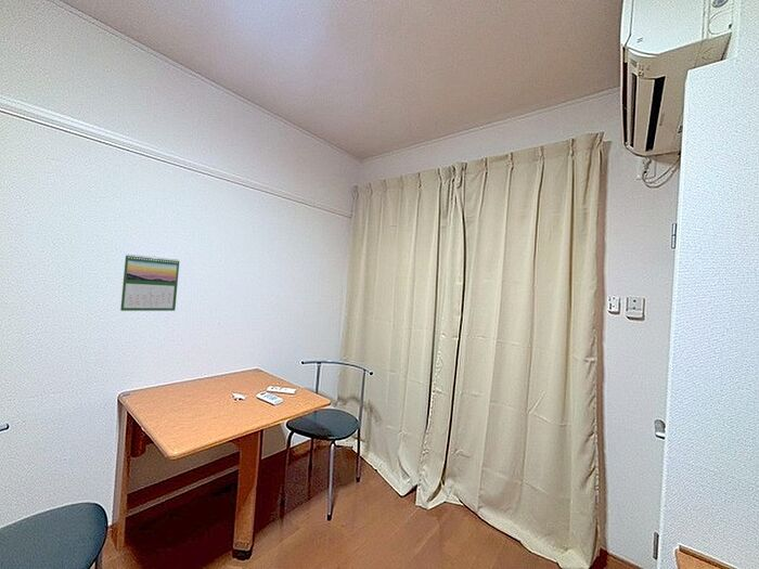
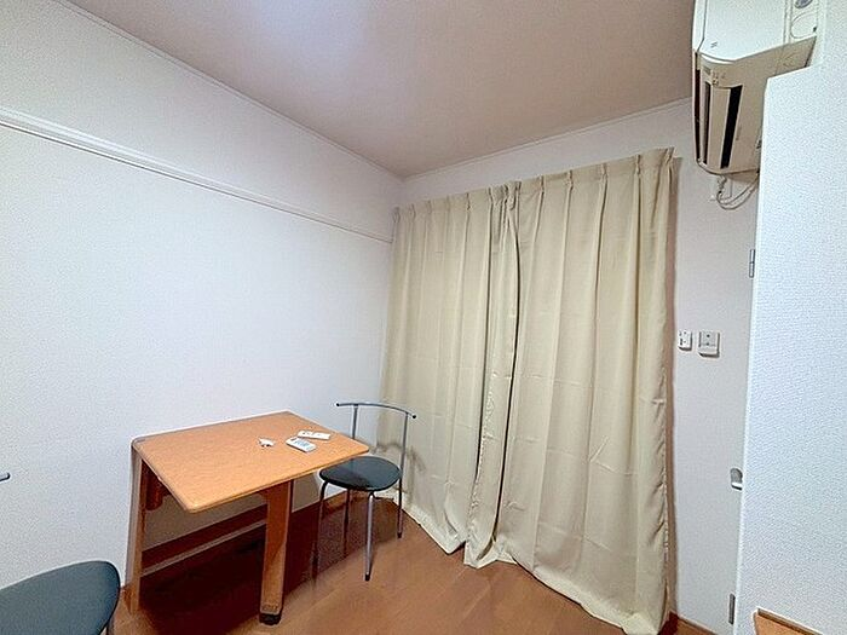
- calendar (151, 283)
